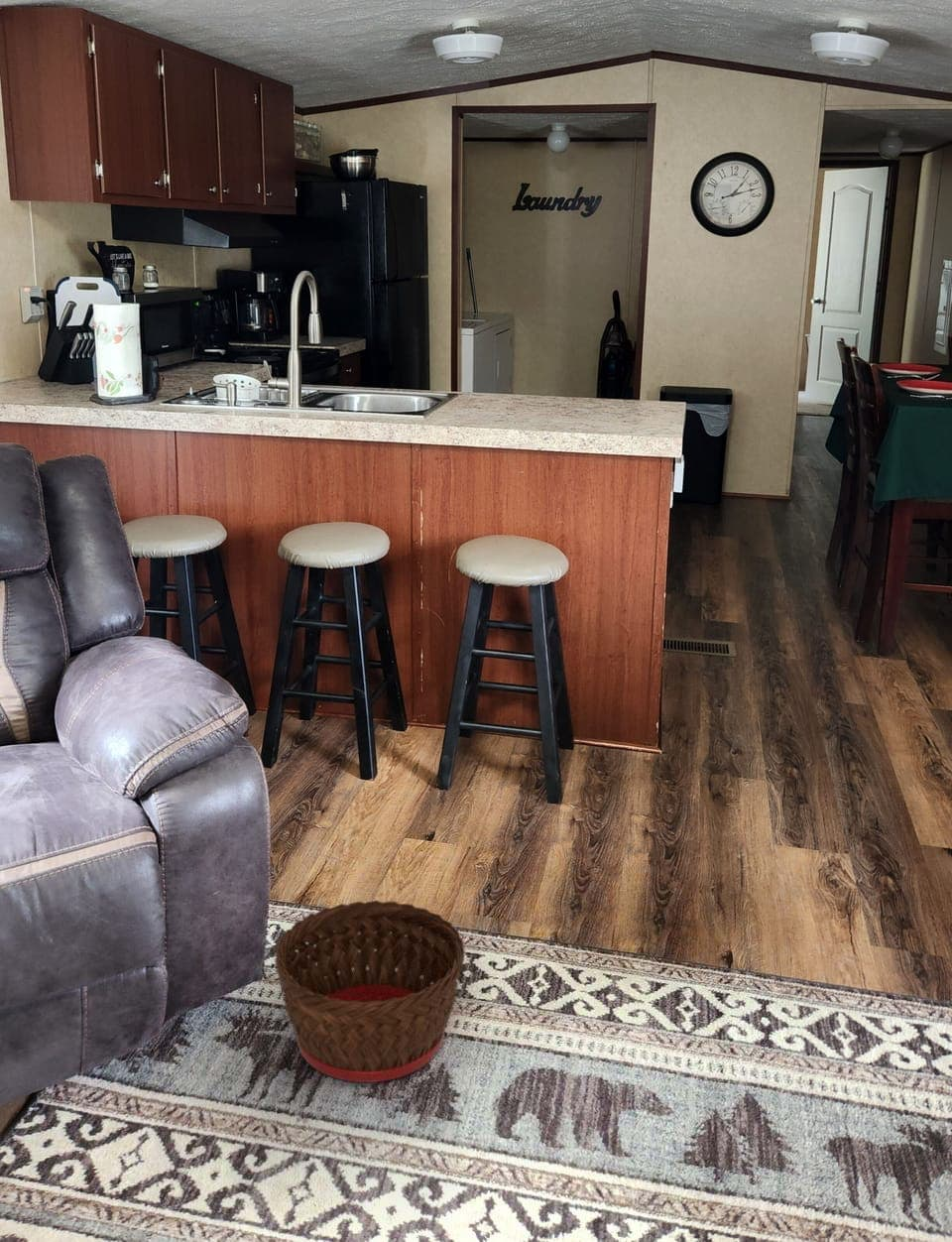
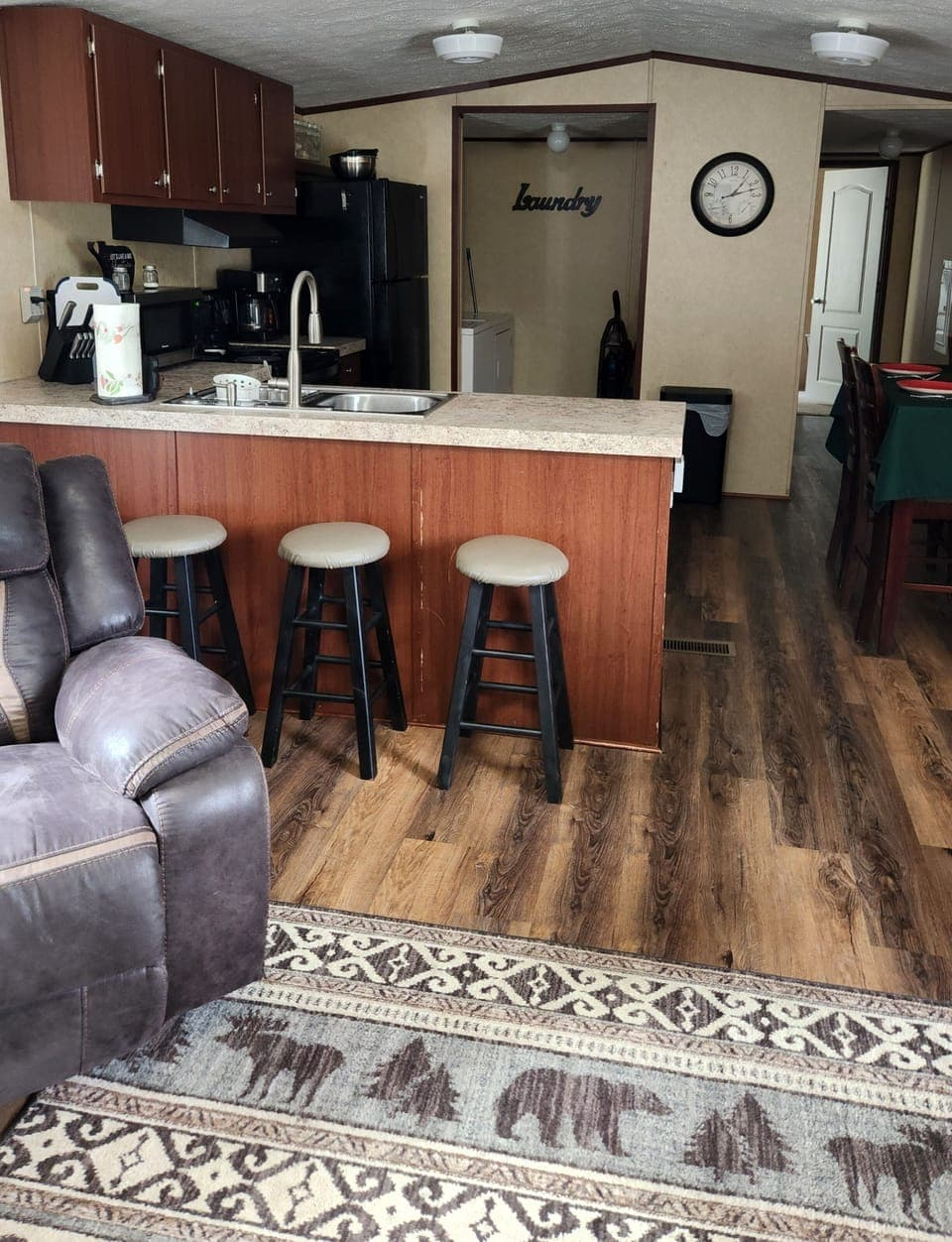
- basket (370, 992)
